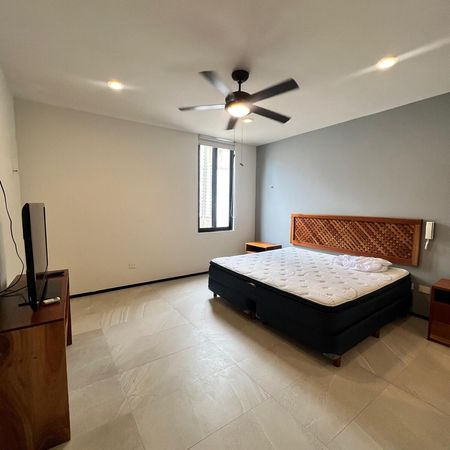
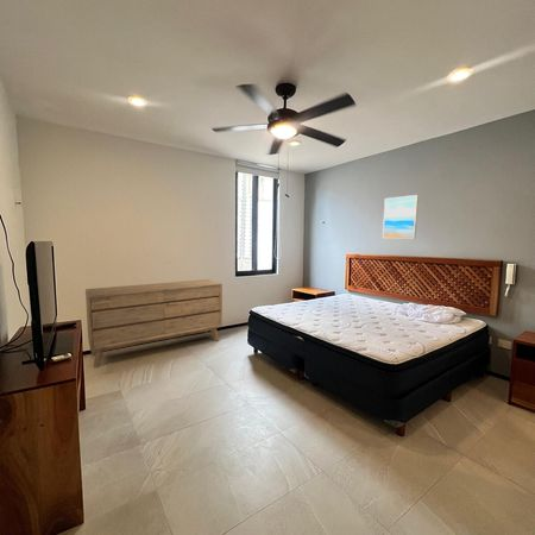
+ dresser (159, 316)
+ wall art (399, 218)
